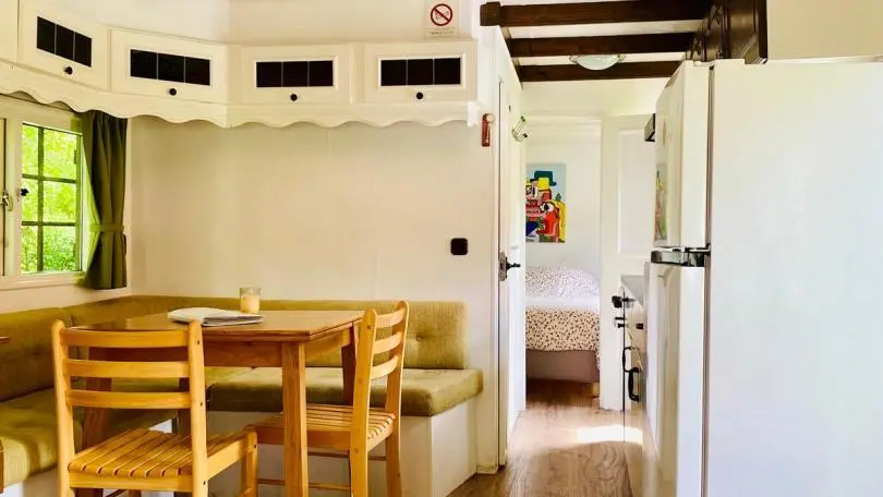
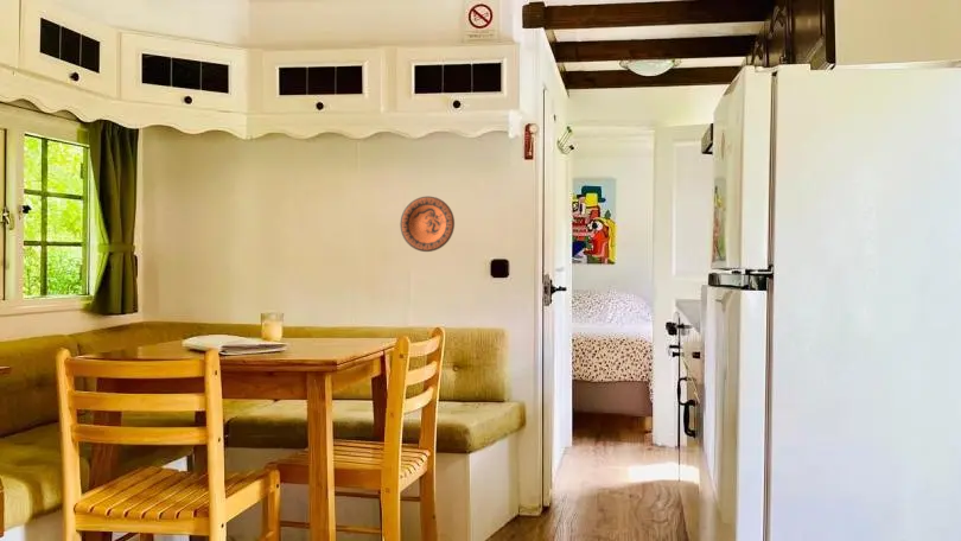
+ decorative plate (427, 223)
